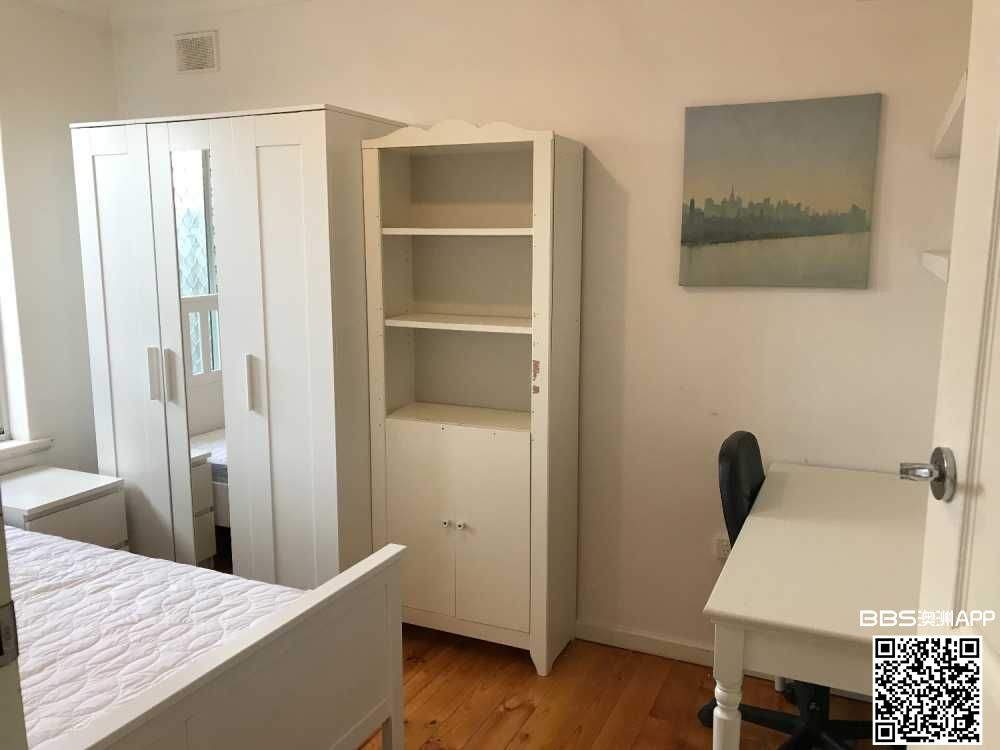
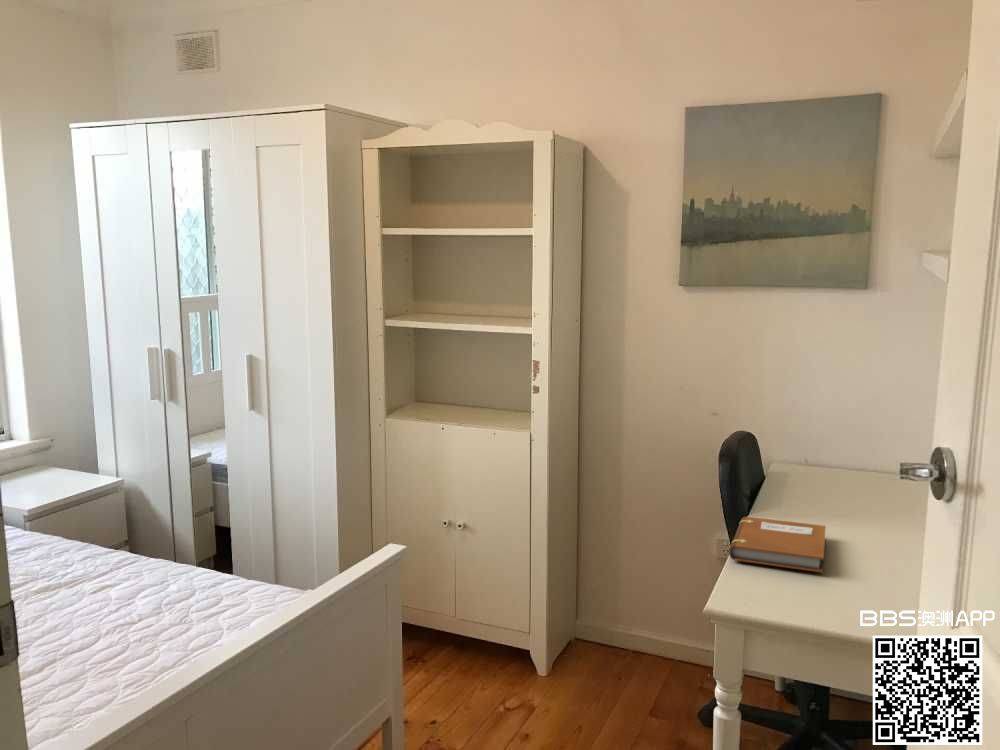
+ notebook (778, 541)
